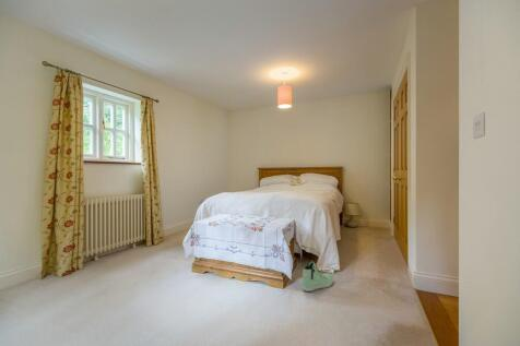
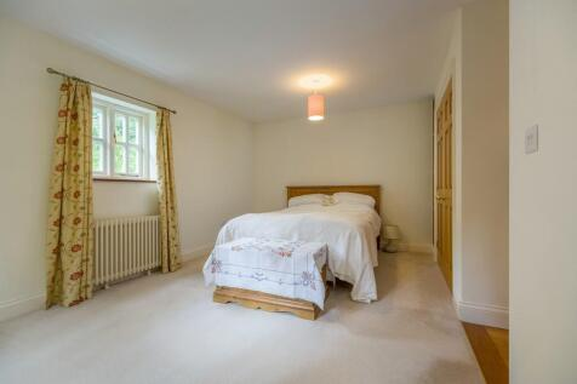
- sneaker (318, 273)
